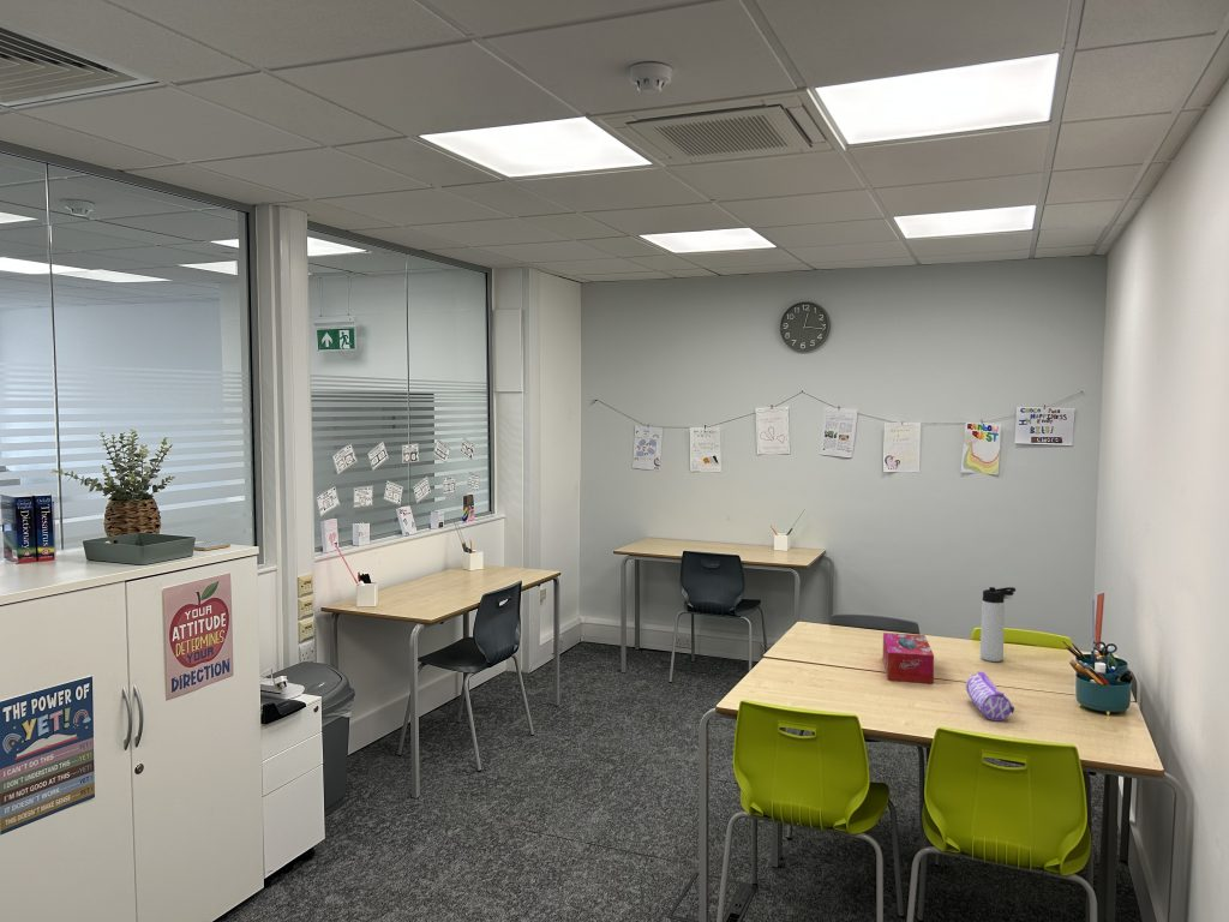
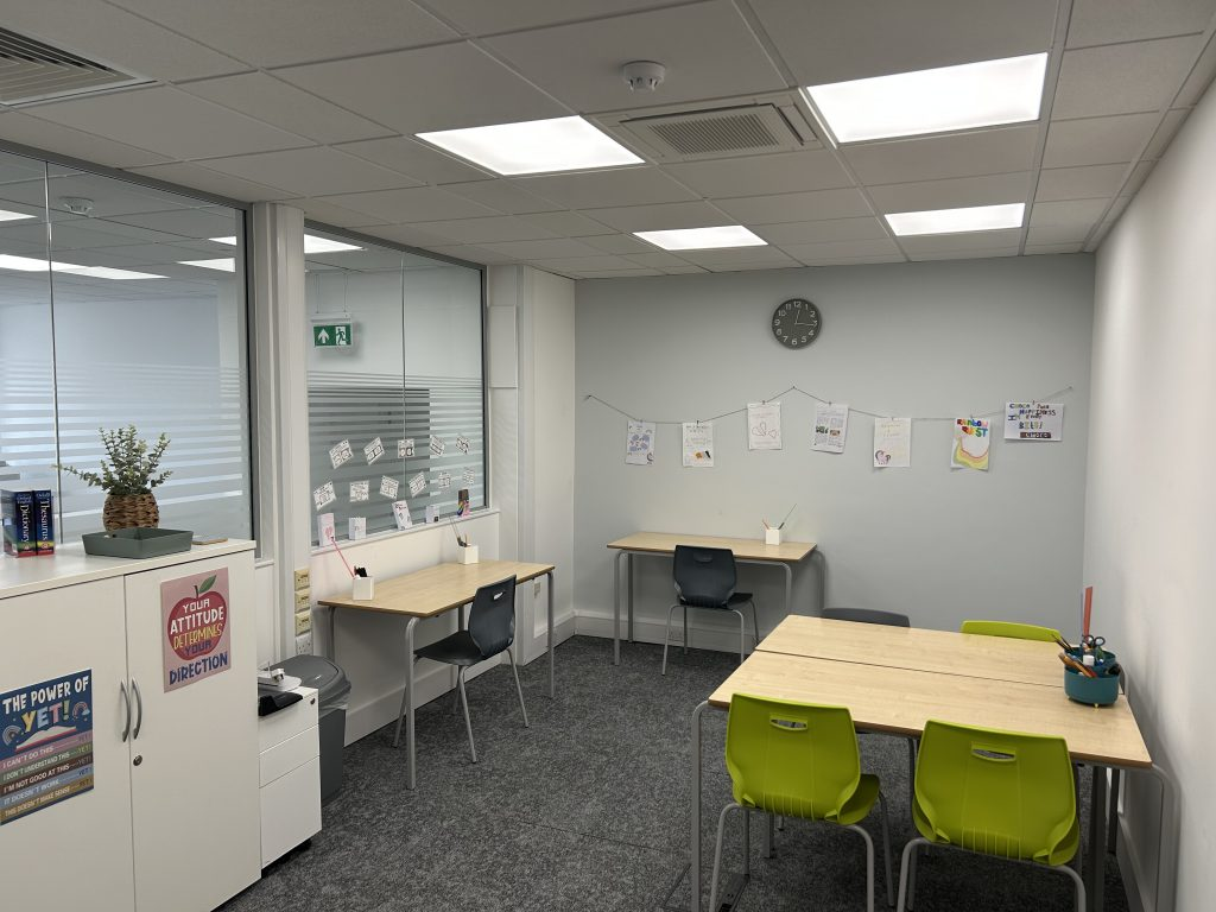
- tissue box (906, 657)
- pencil case (987, 695)
- thermos bottle (997, 623)
